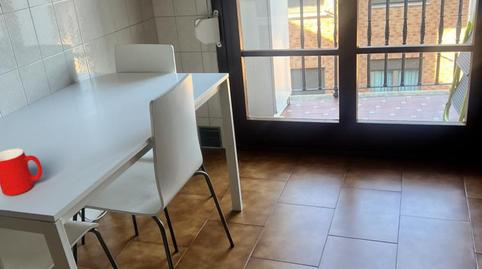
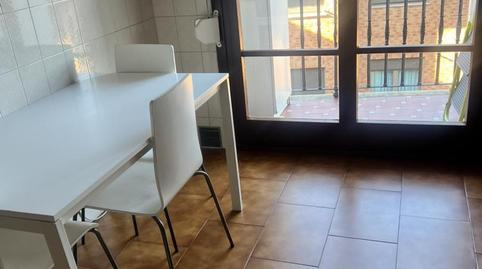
- cup (19, 170)
